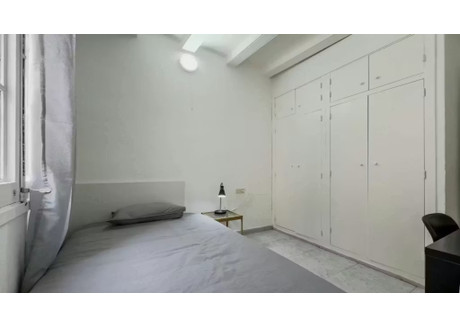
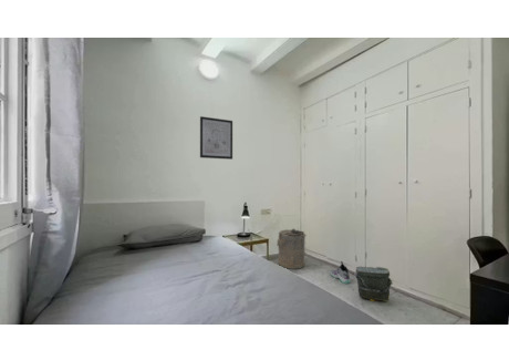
+ wall art (216, 138)
+ bag (373, 284)
+ sneaker (340, 269)
+ laundry hamper (290, 246)
